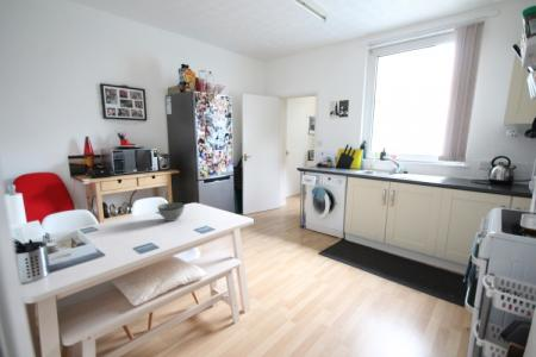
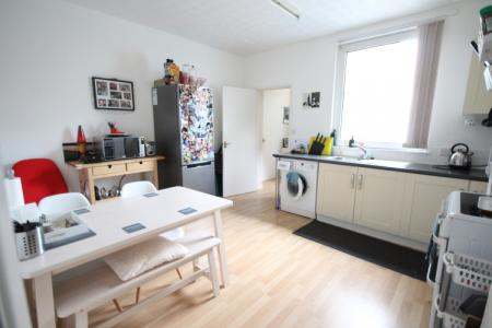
- bowl (172, 212)
